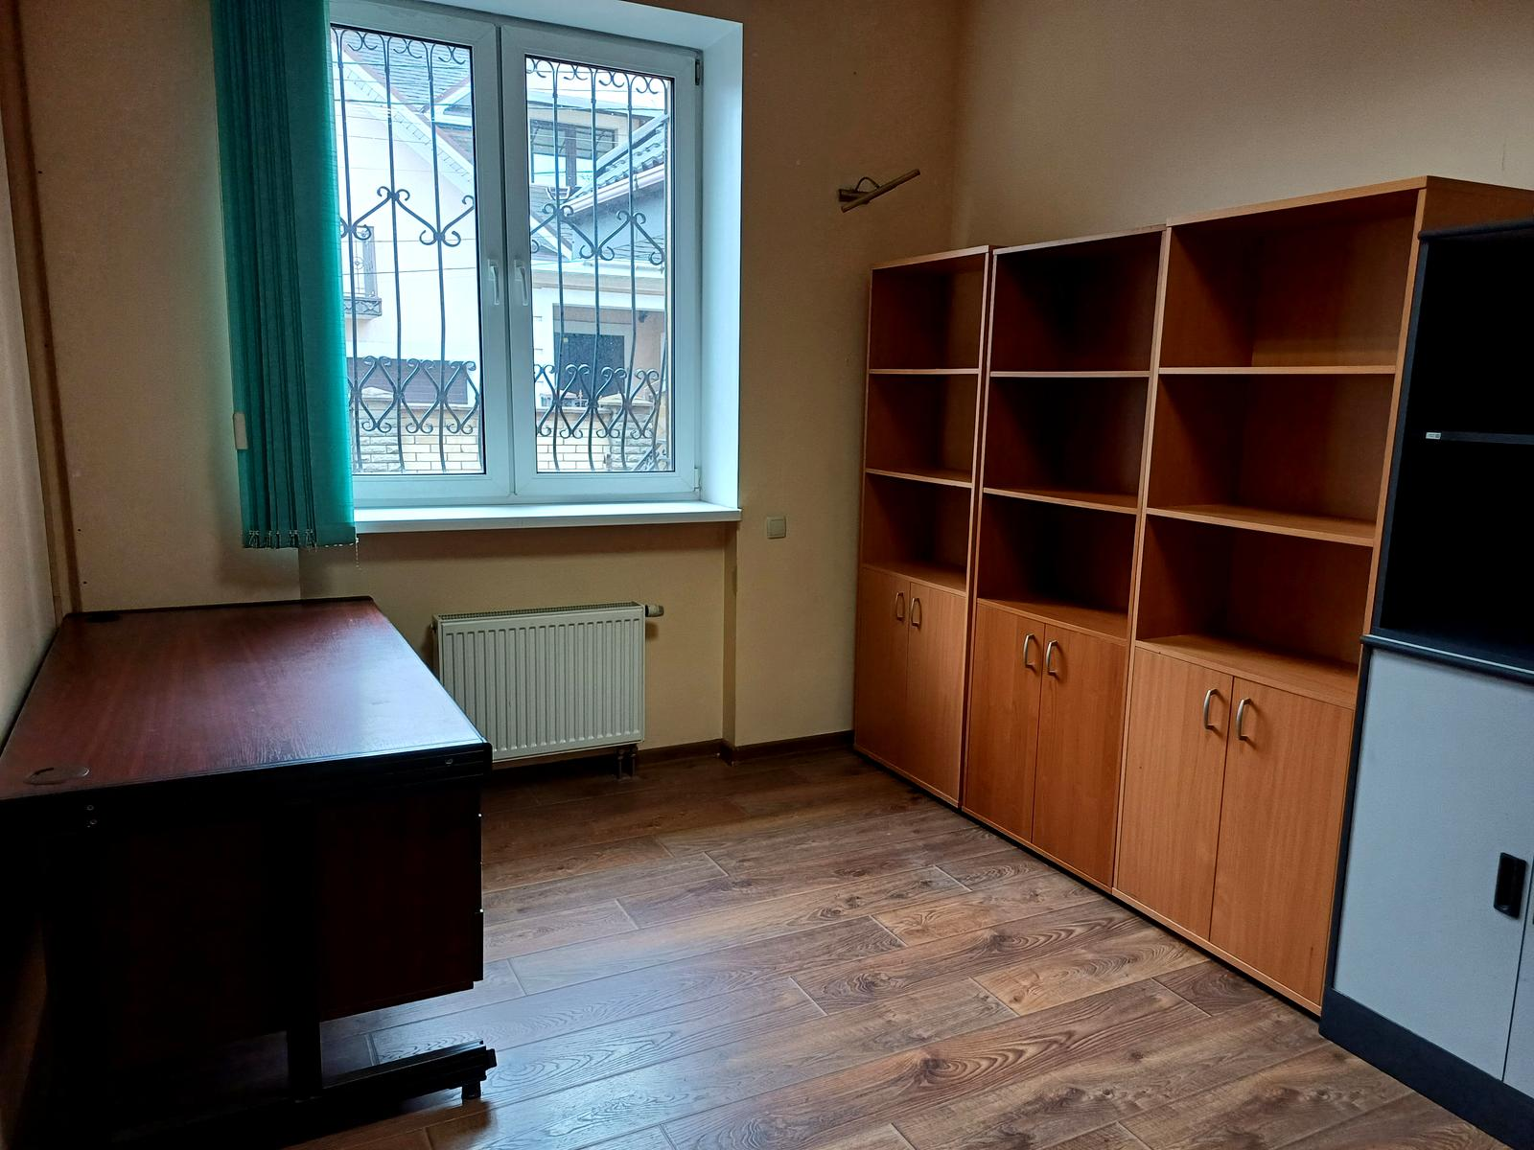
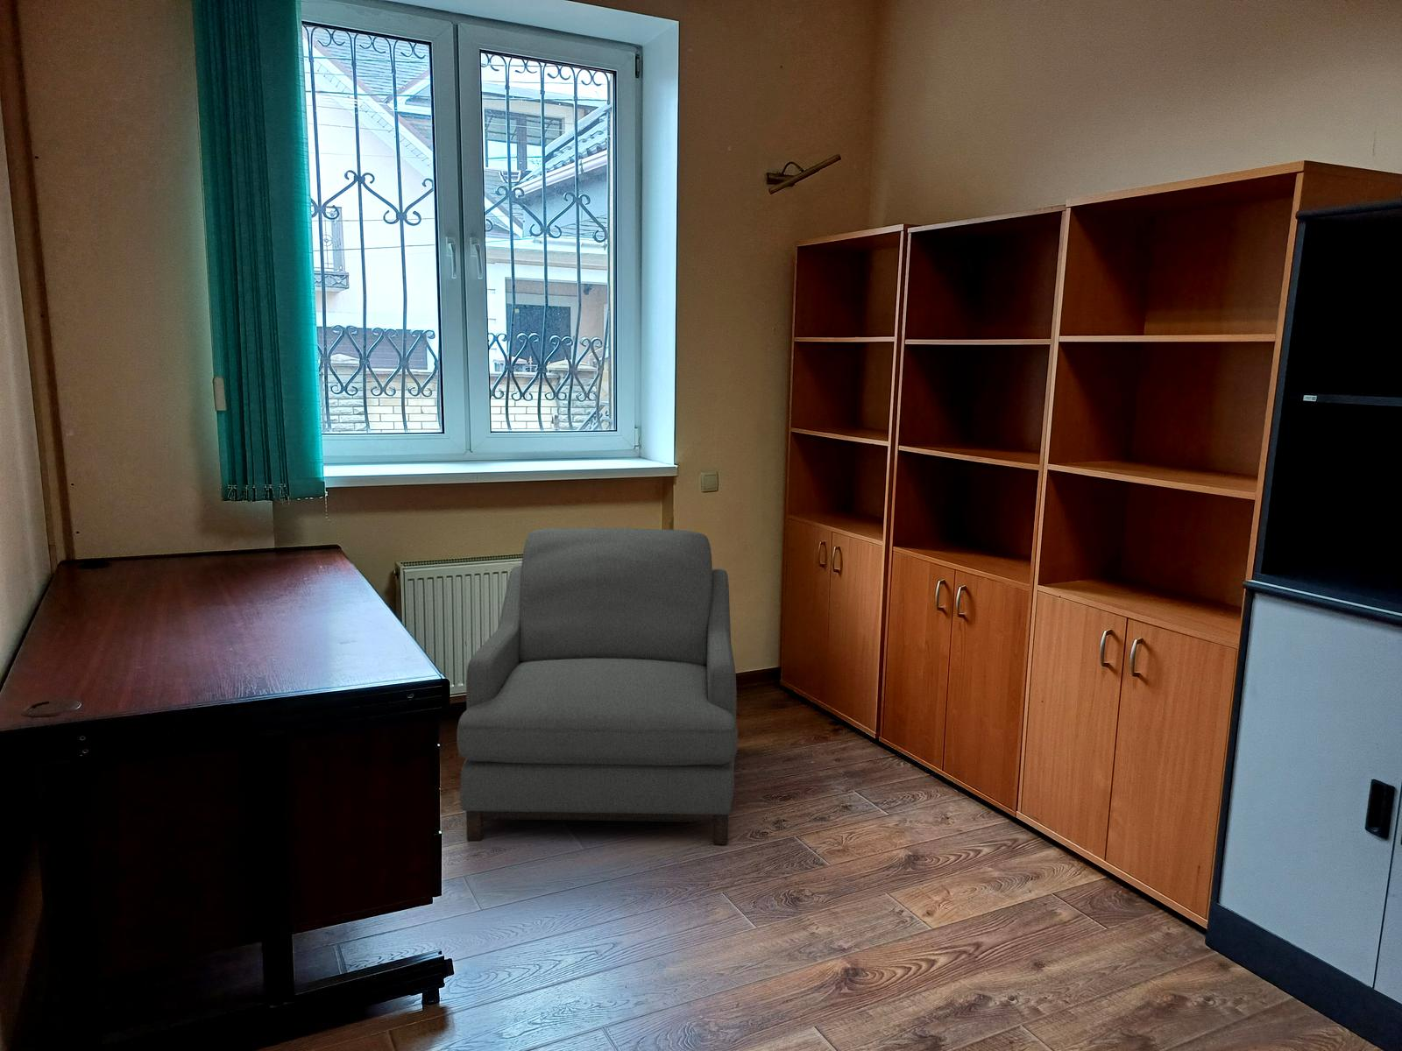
+ chair (609, 668)
